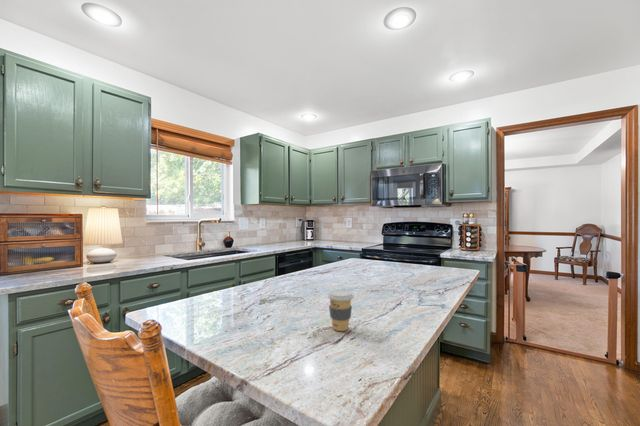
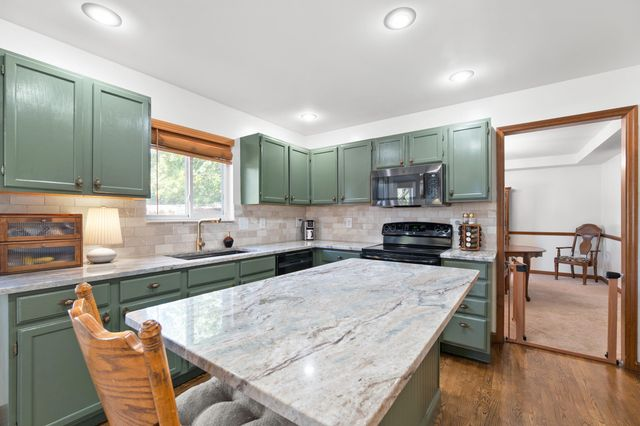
- coffee cup (340, 310)
